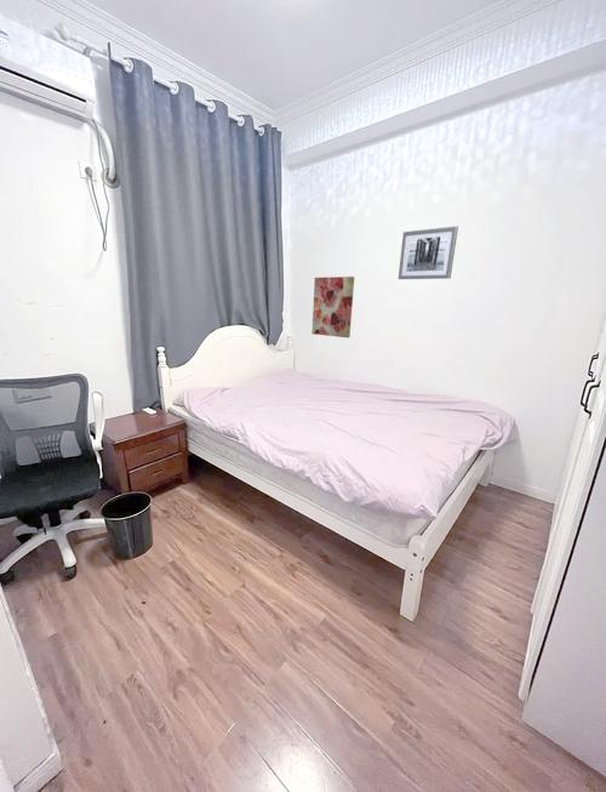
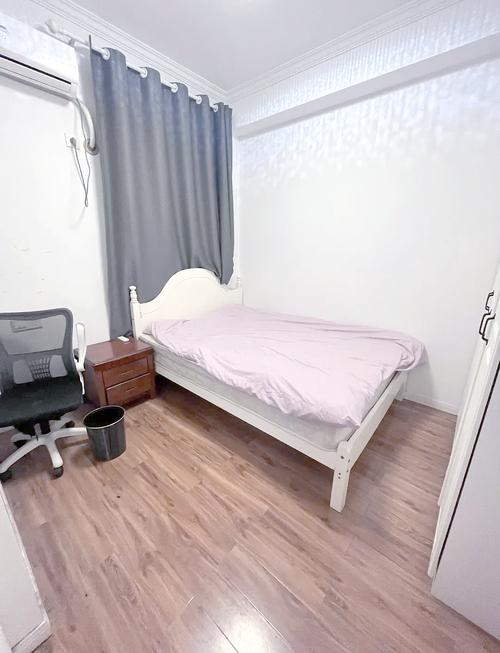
- wall art (331, 307)
- wall art (425, 253)
